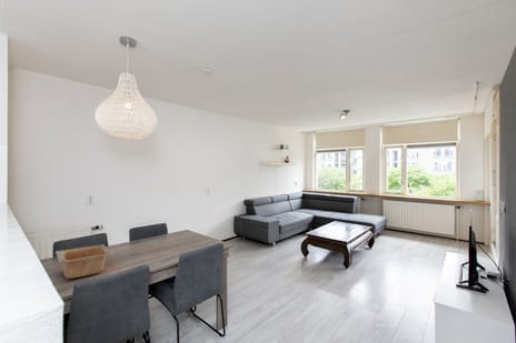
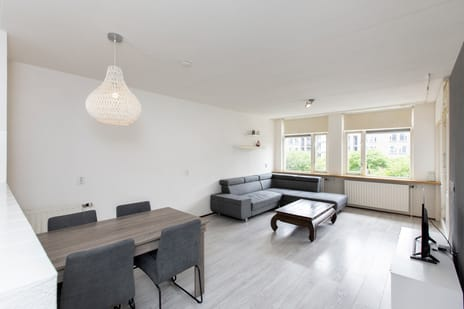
- serving bowl (83, 261)
